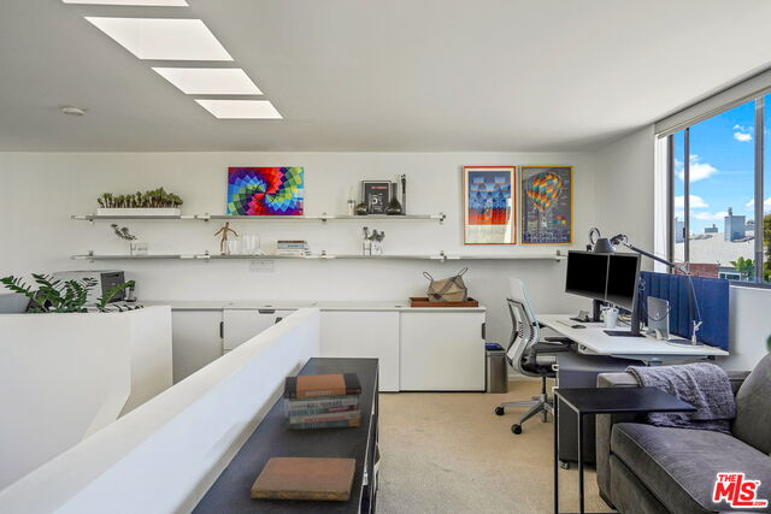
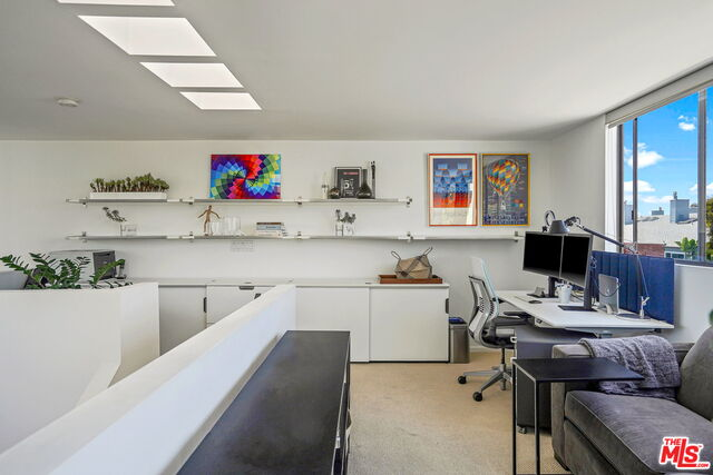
- book stack (322, 400)
- notebook (306, 477)
